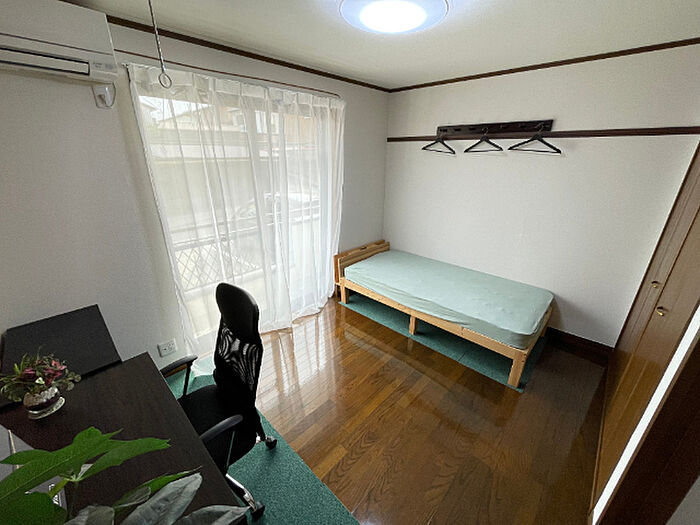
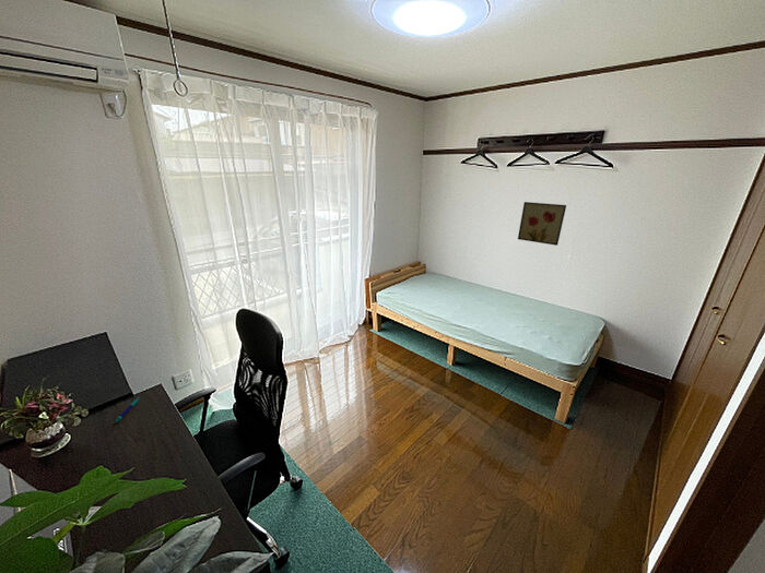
+ wall art (540, 223)
+ pen (128, 408)
